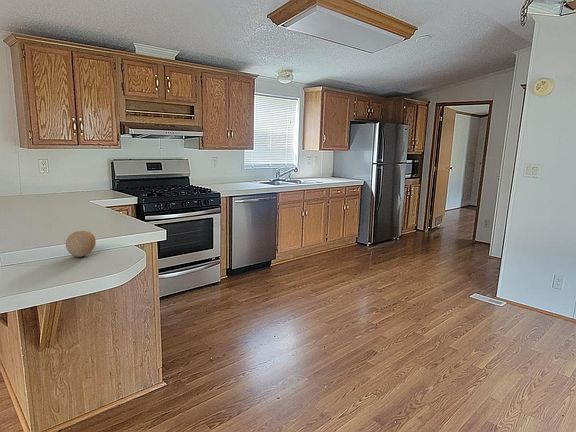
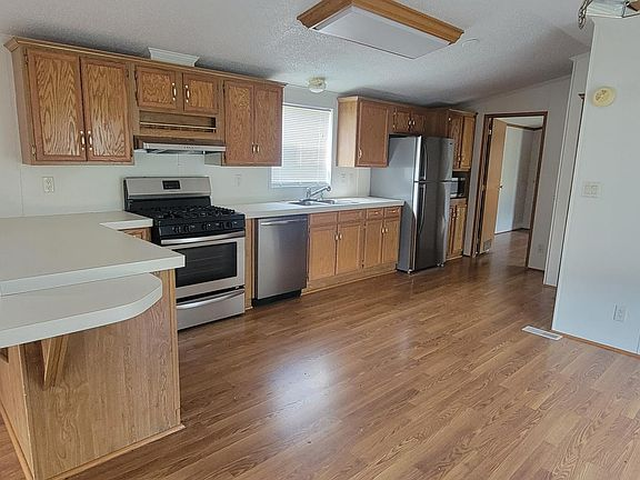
- fruit (80, 243)
